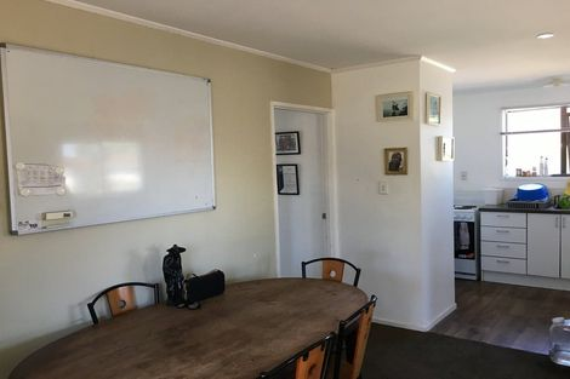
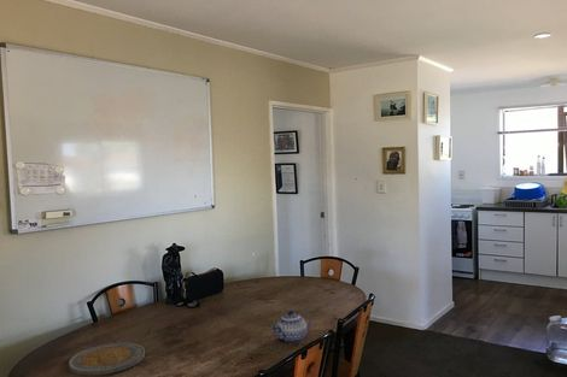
+ teapot (292, 324)
+ plate (107, 358)
